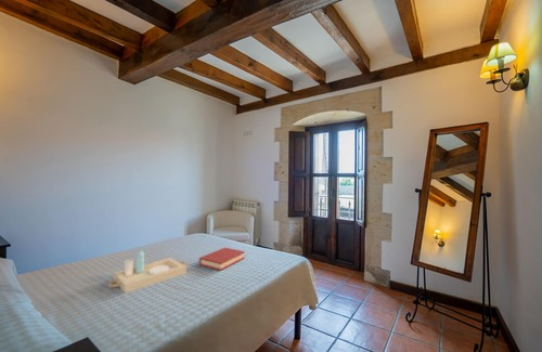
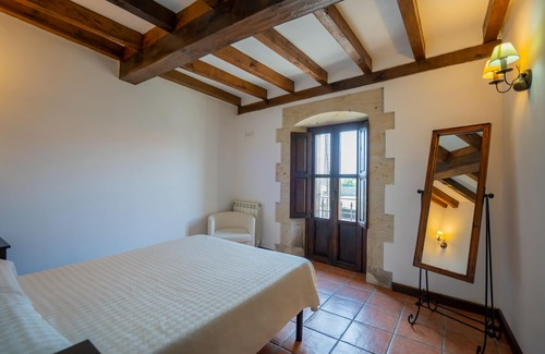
- hardback book (222, 258)
- serving tray (151, 263)
